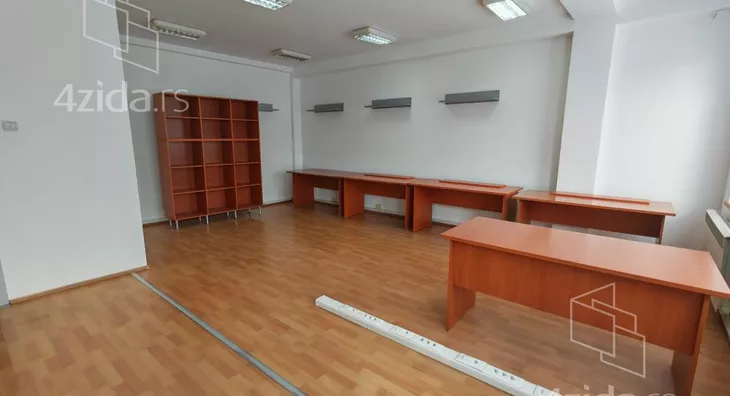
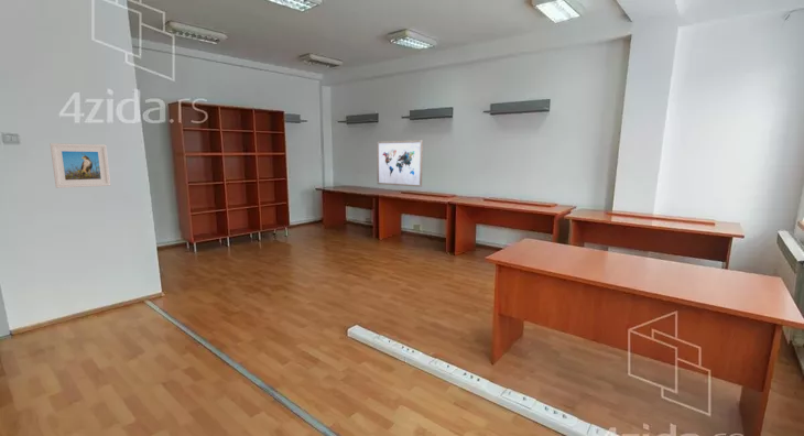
+ wall art (399, 163)
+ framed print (82, 165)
